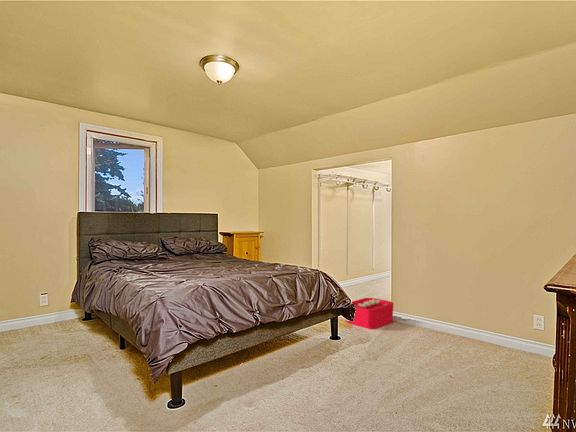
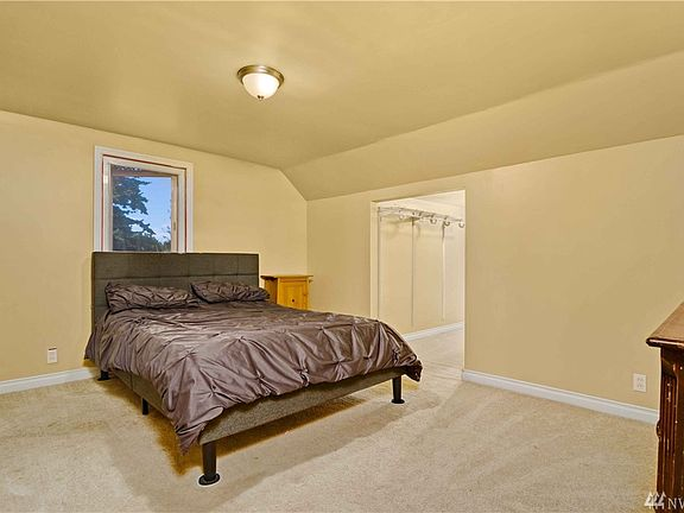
- storage bin (375, 311)
